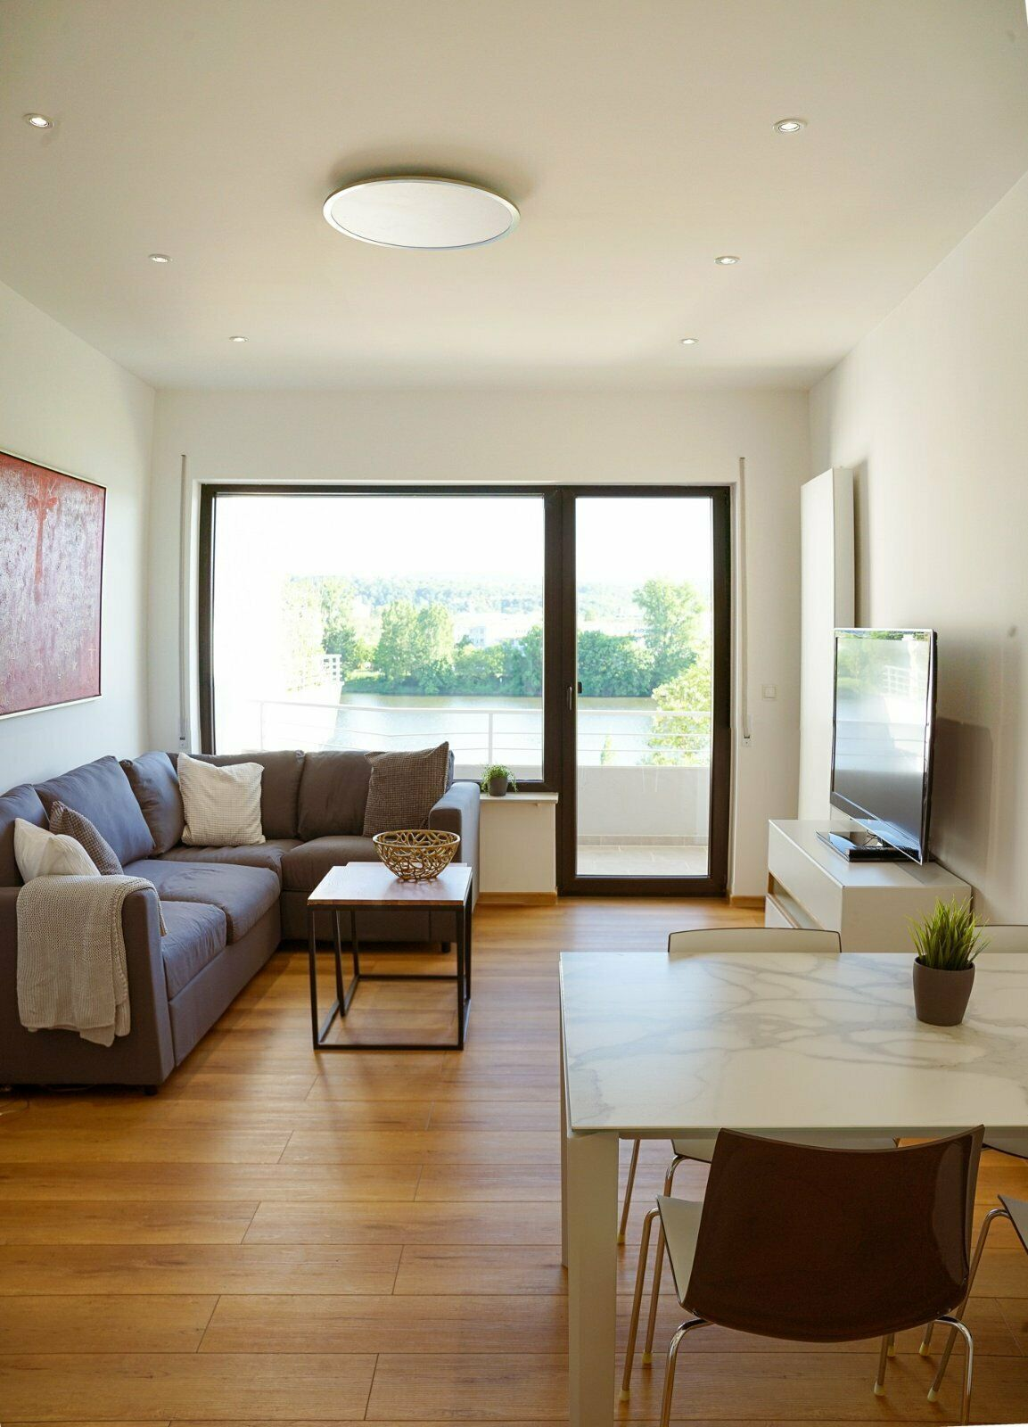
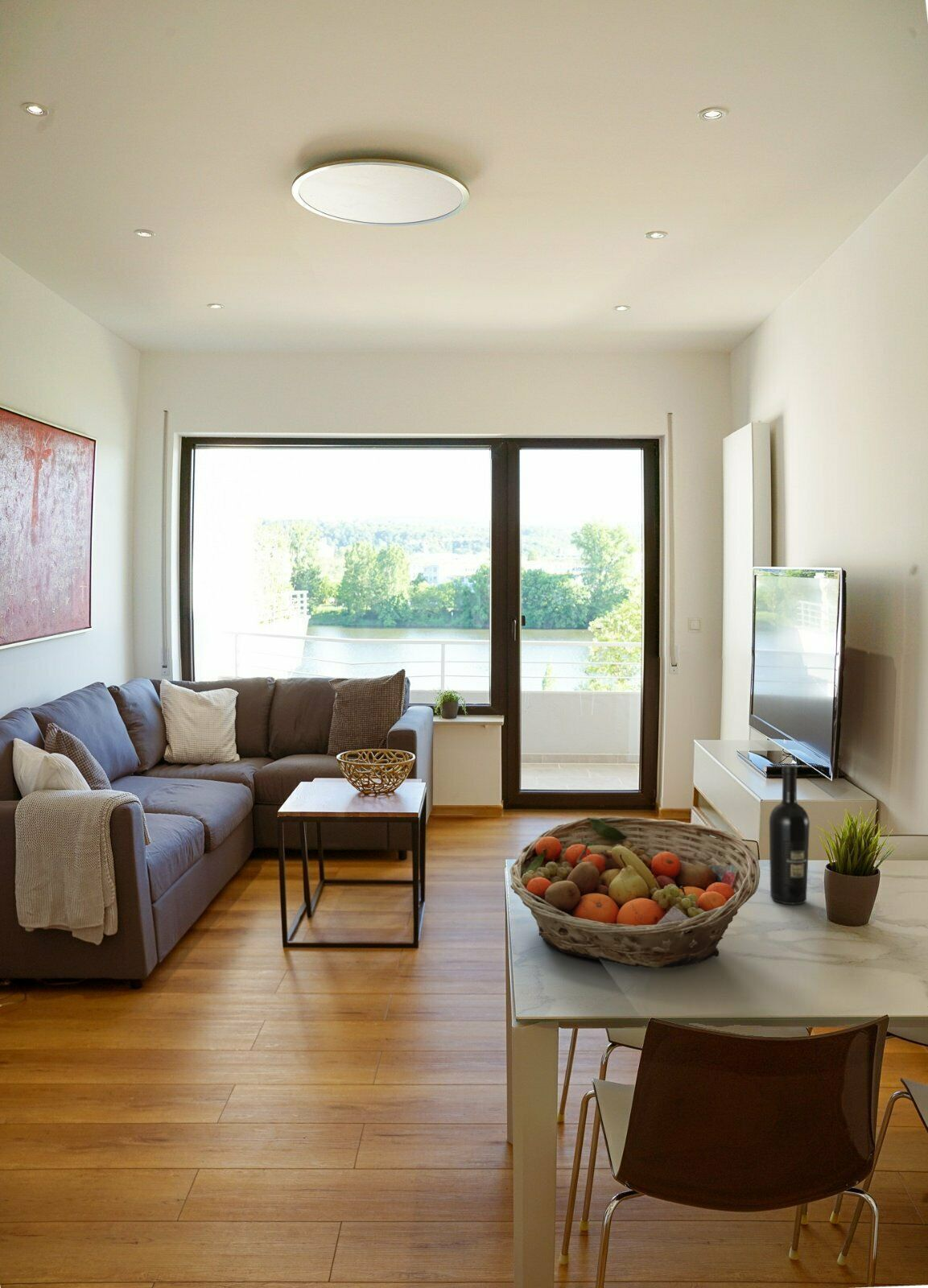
+ fruit basket (630, 886)
+ wine bottle (789, 832)
